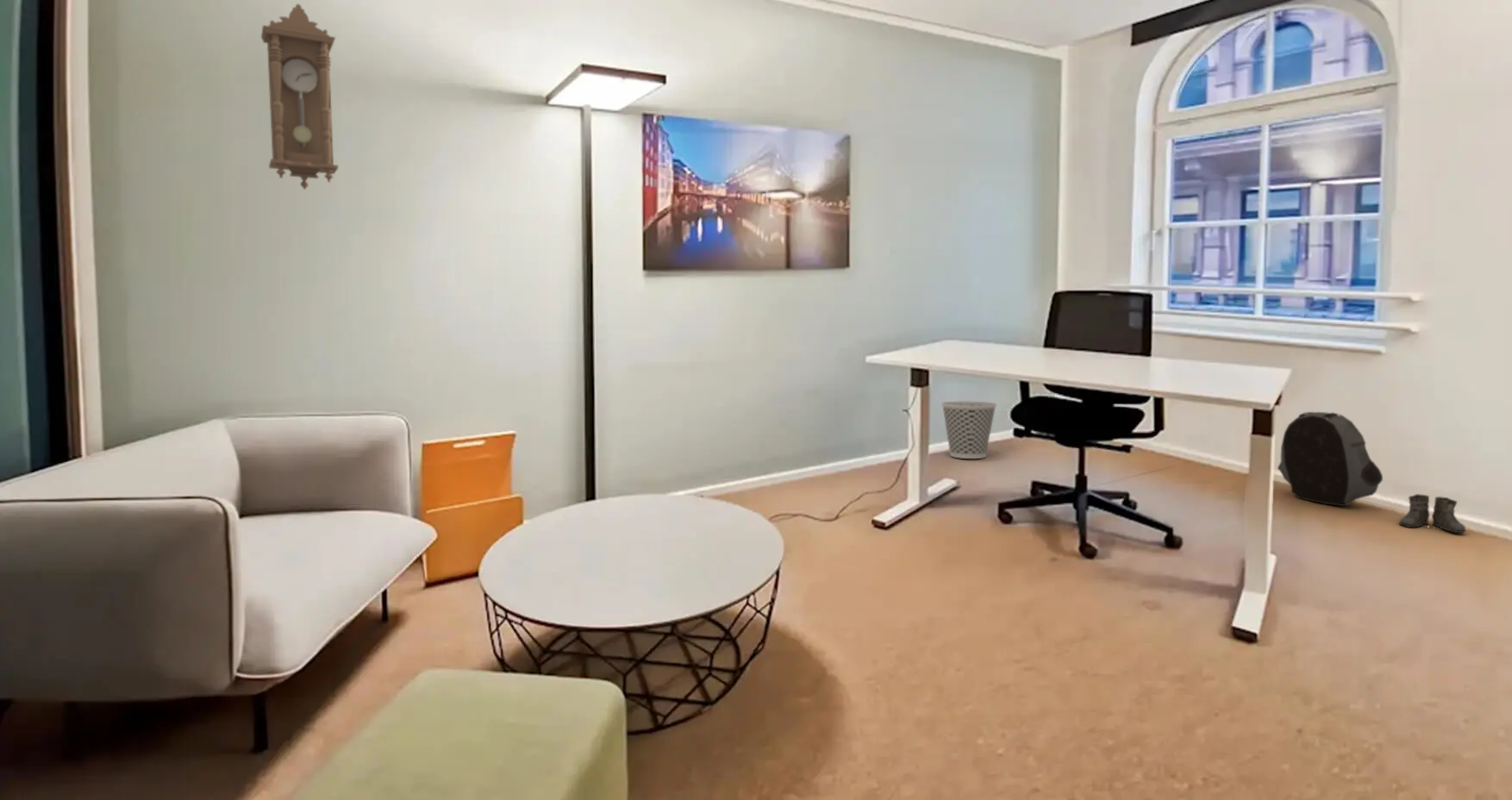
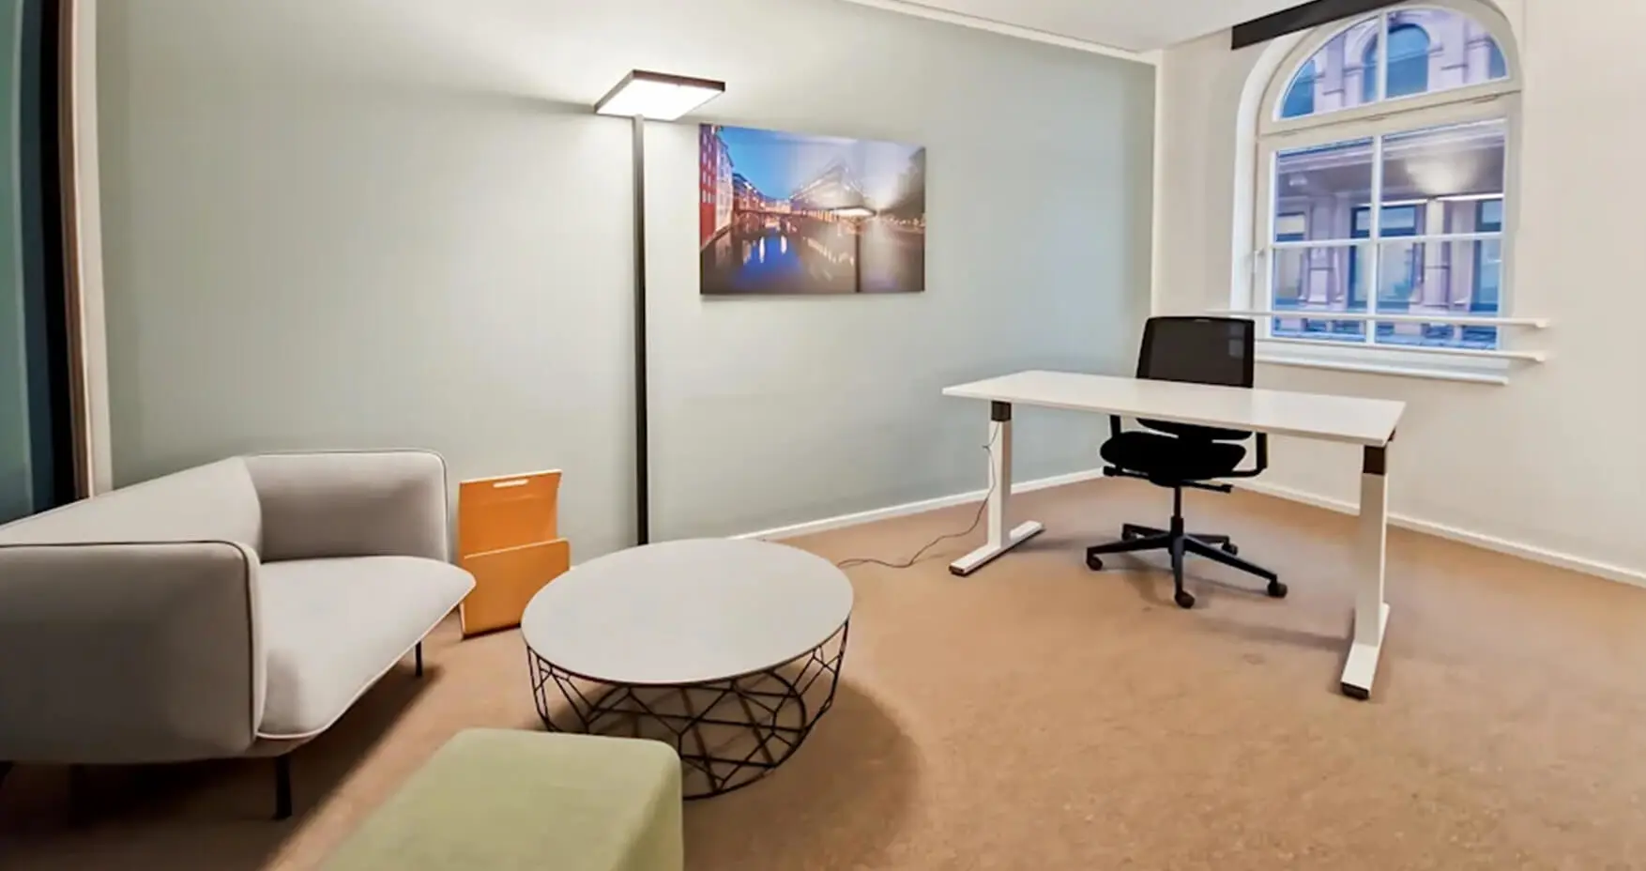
- boots (1428, 512)
- backpack (1327, 456)
- wastebasket (968, 429)
- pendulum clock (301, 100)
